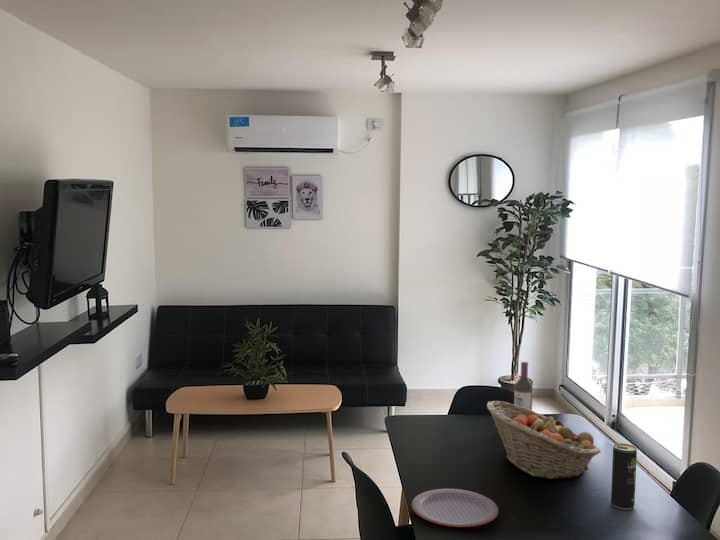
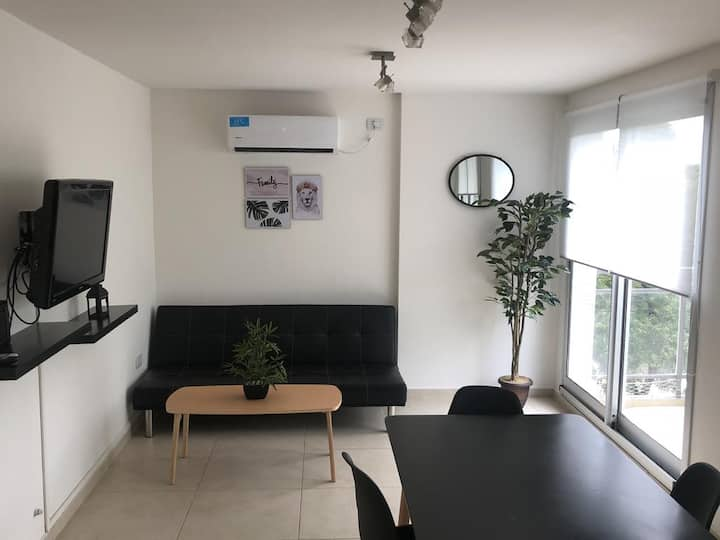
- beverage can (623, 476)
- fruit basket (540, 435)
- plate (454, 509)
- wine bottle (523, 395)
